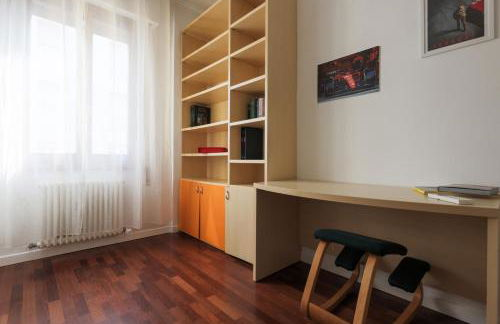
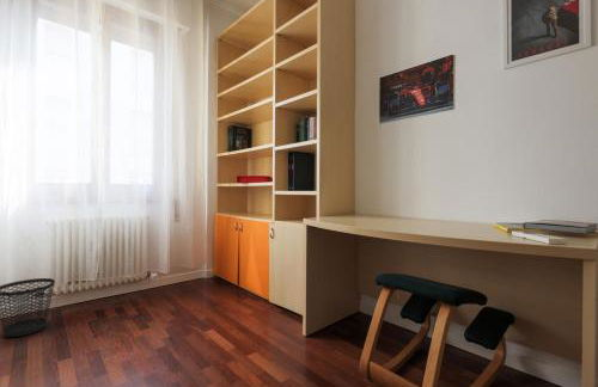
+ wastebasket (25, 307)
